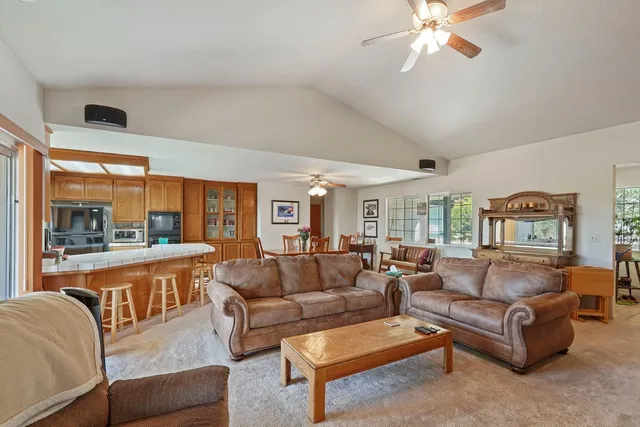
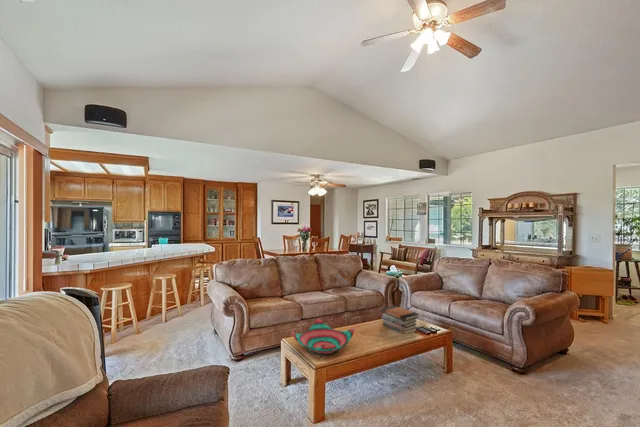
+ book stack (399, 319)
+ decorative bowl (323, 338)
